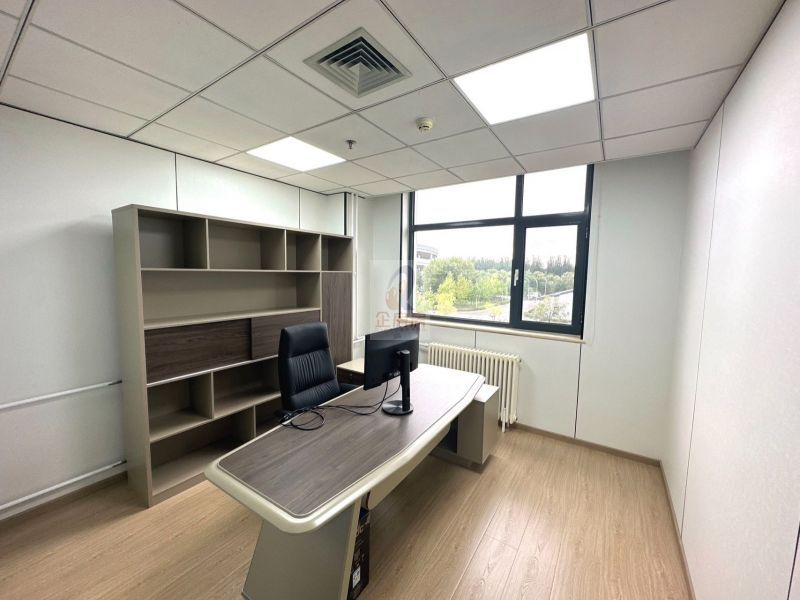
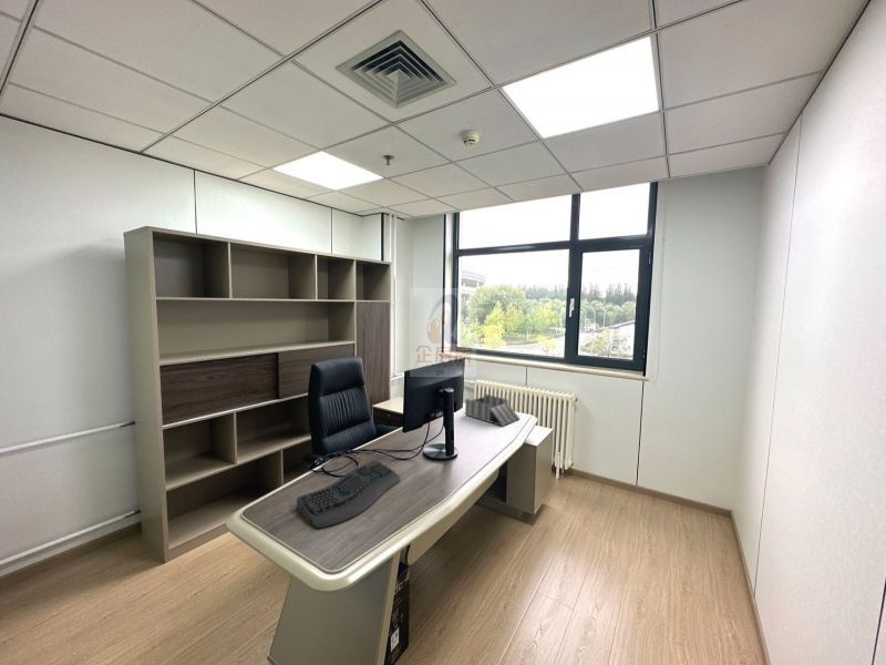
+ keyboard (353, 487)
+ desk organizer (492, 408)
